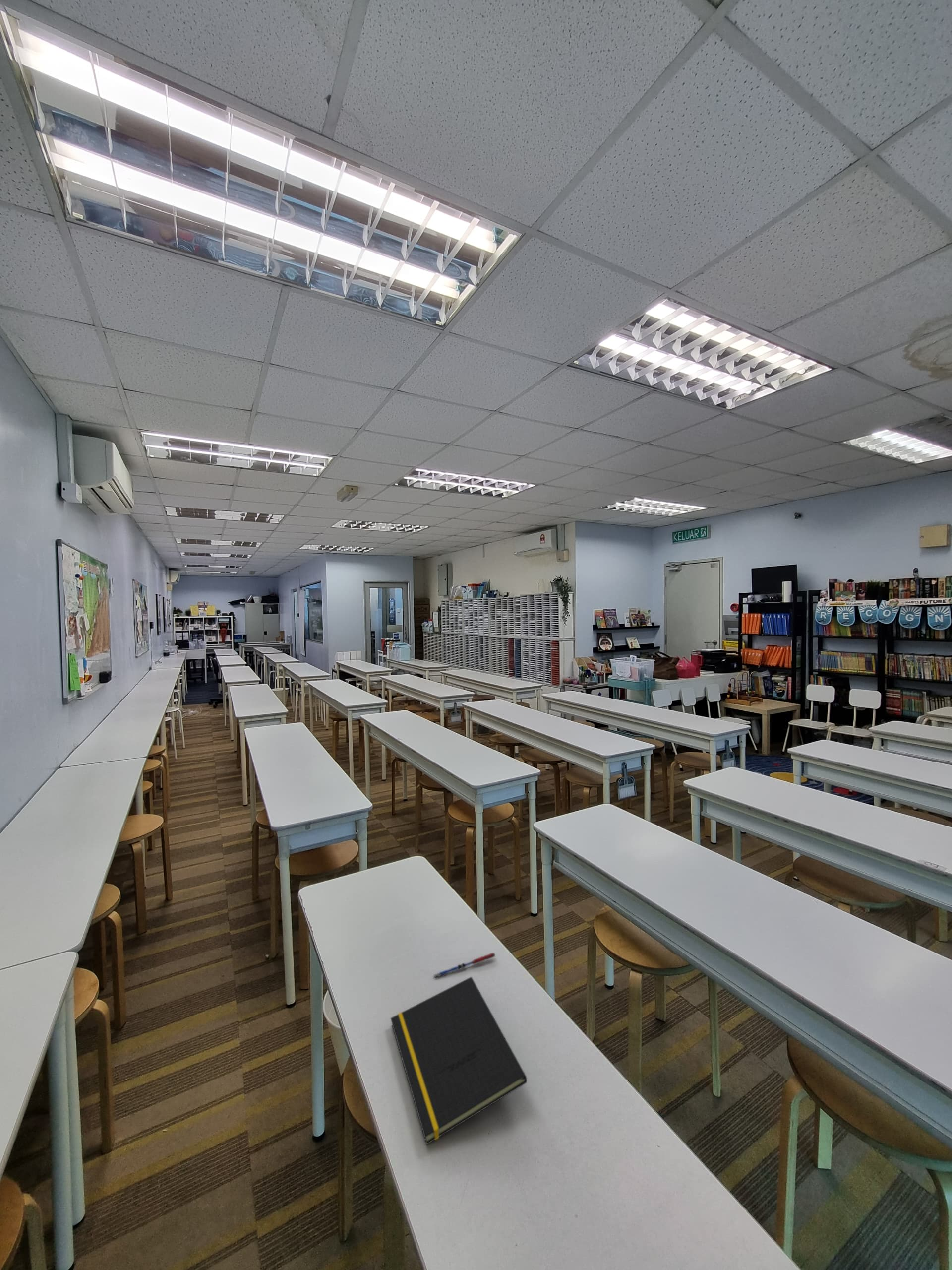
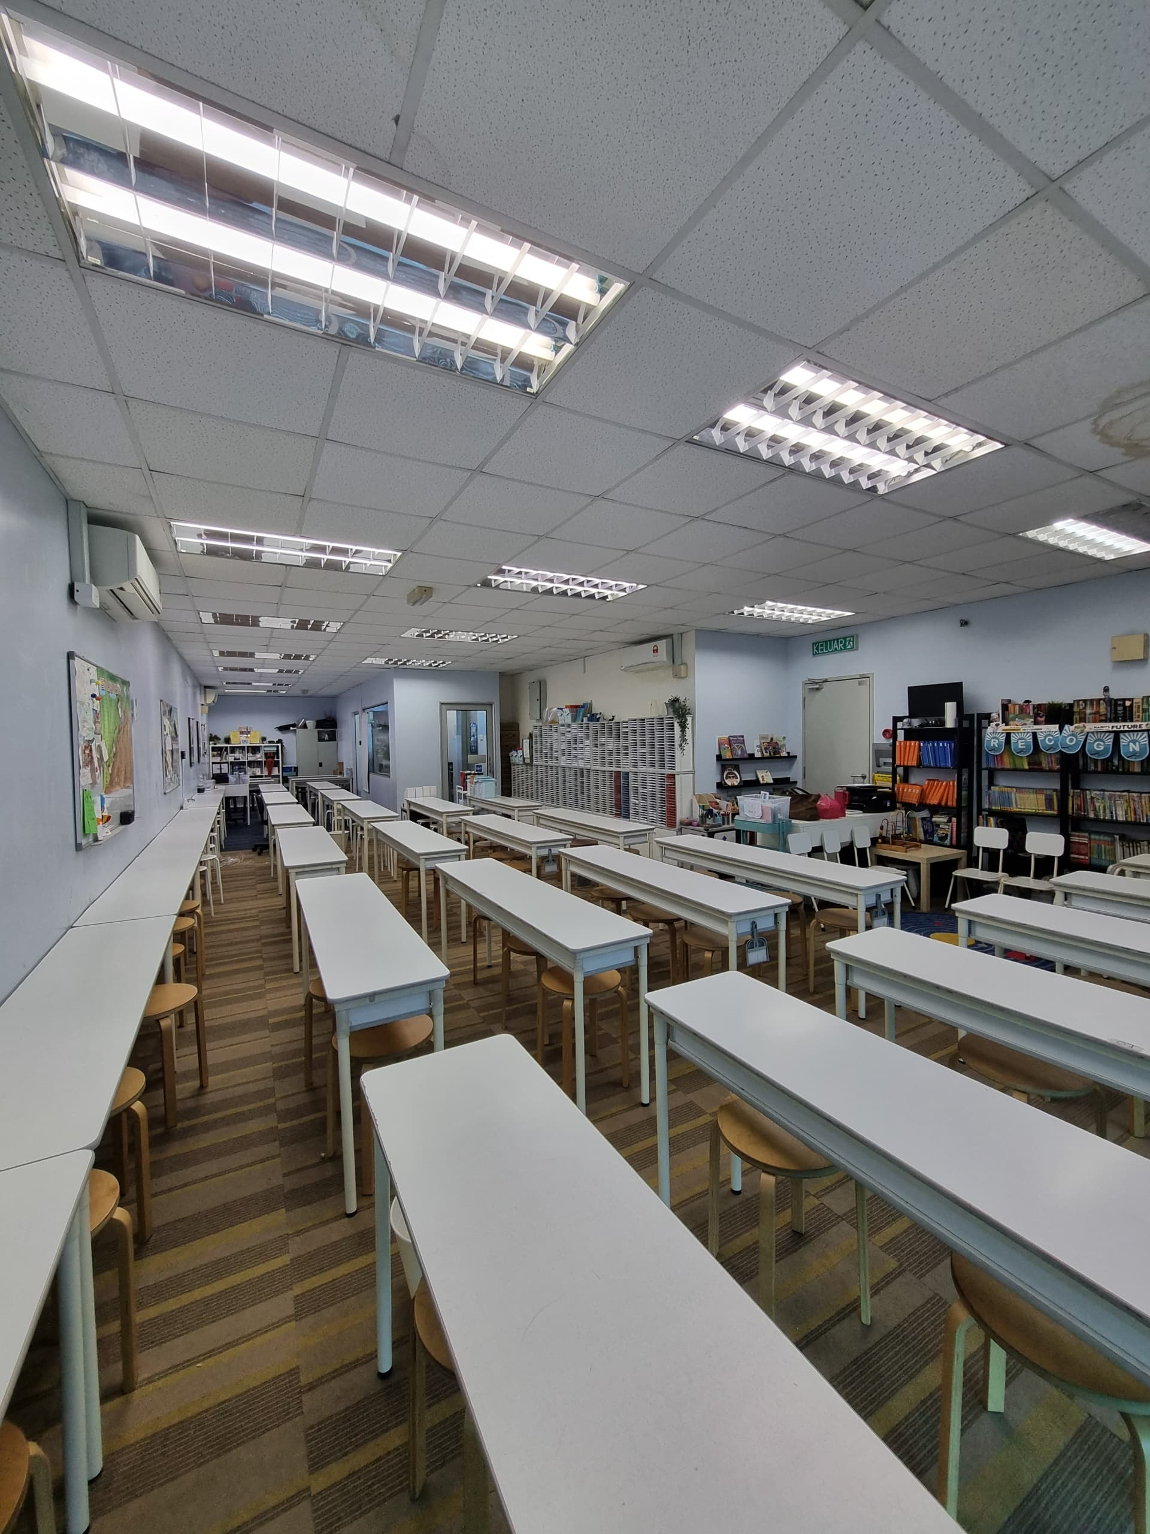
- pen (465, 964)
- notepad (452, 1047)
